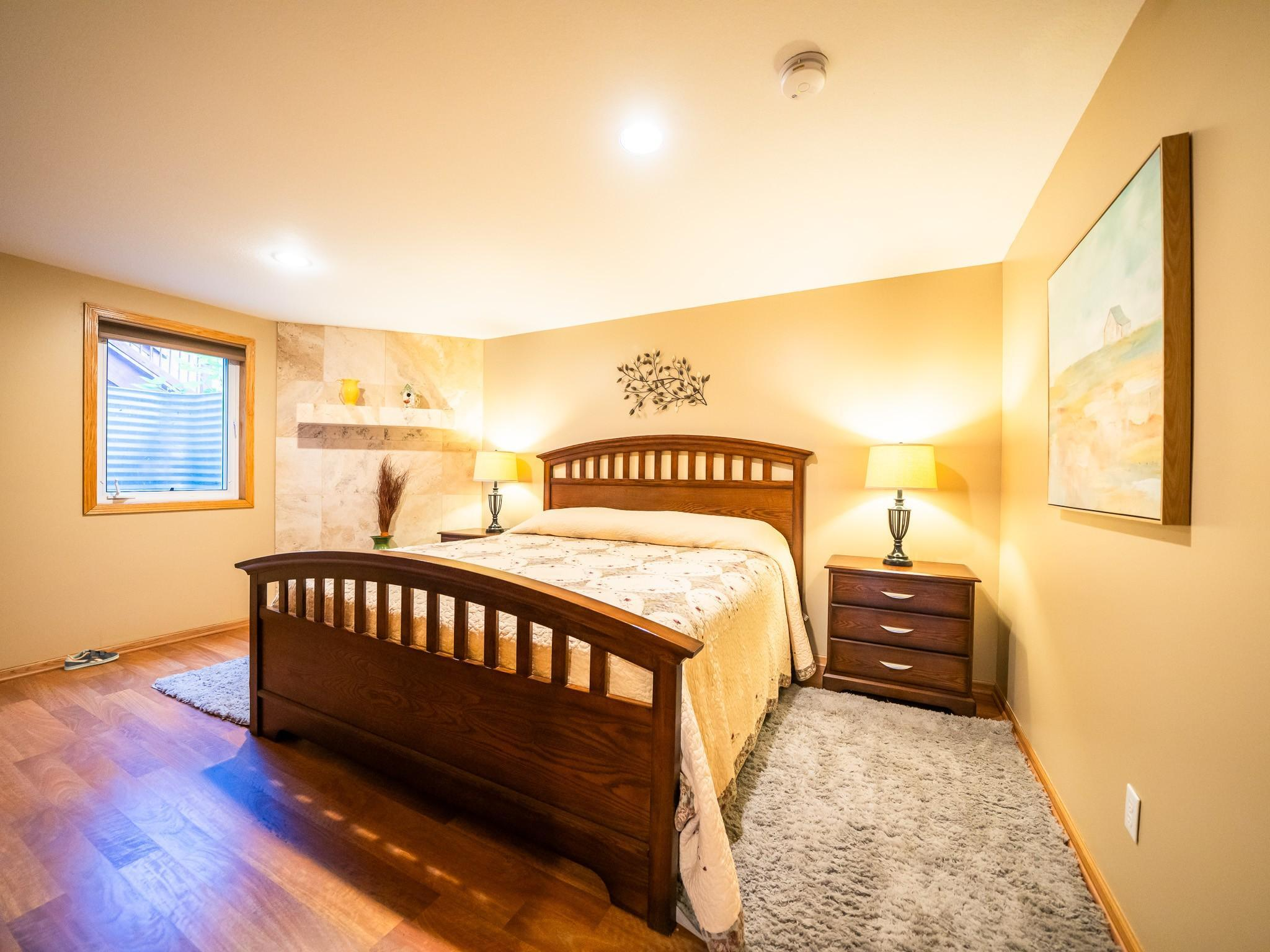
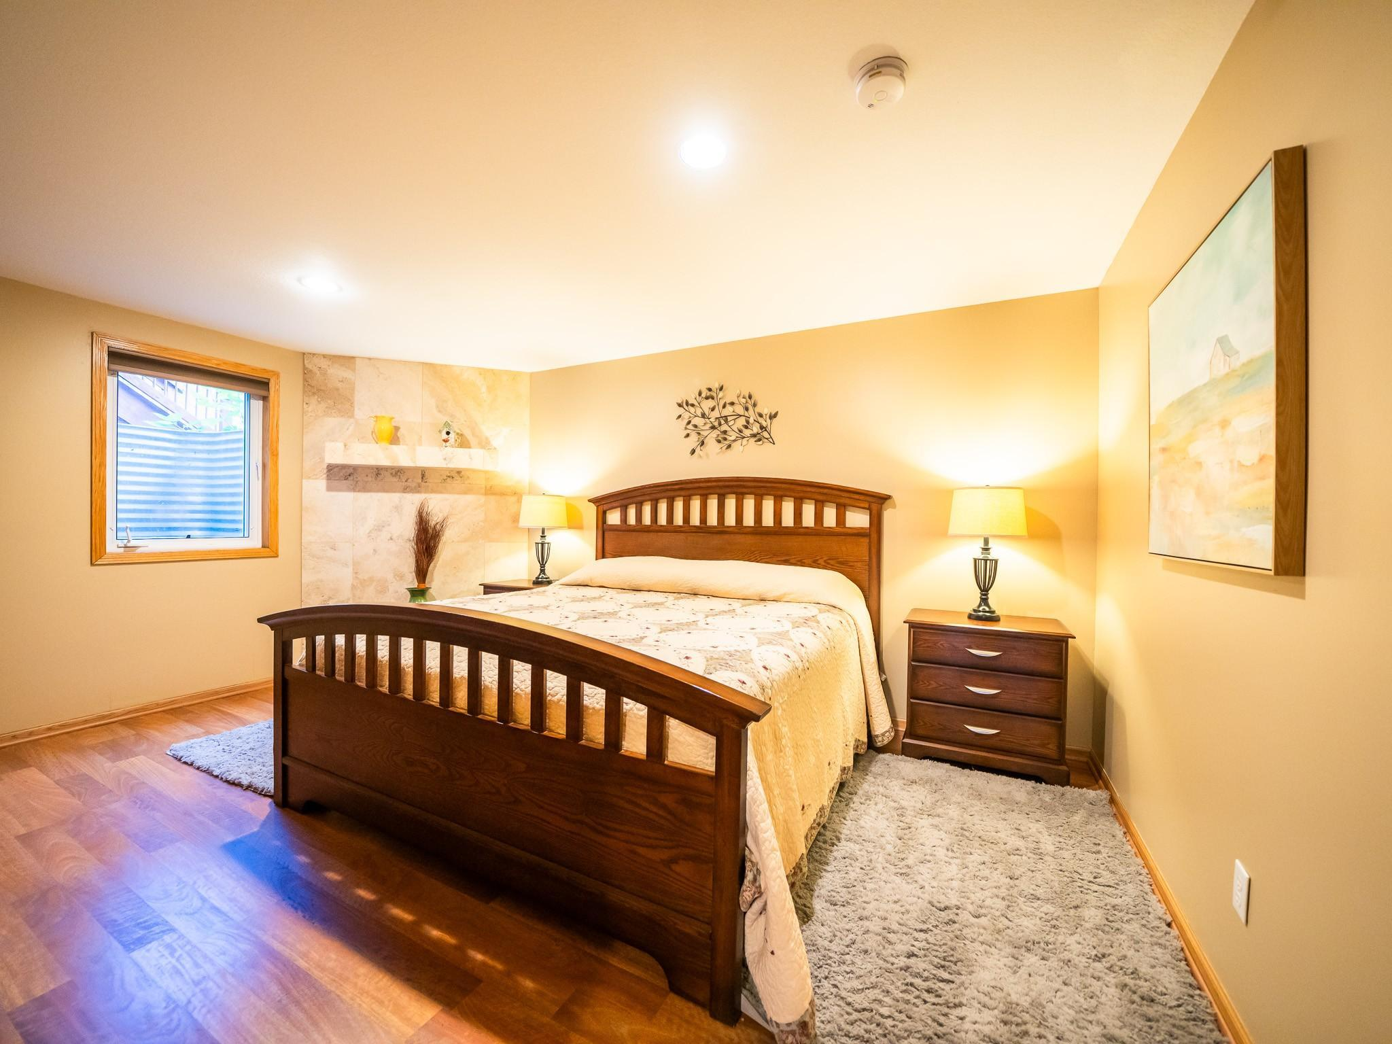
- sneaker (92, 656)
